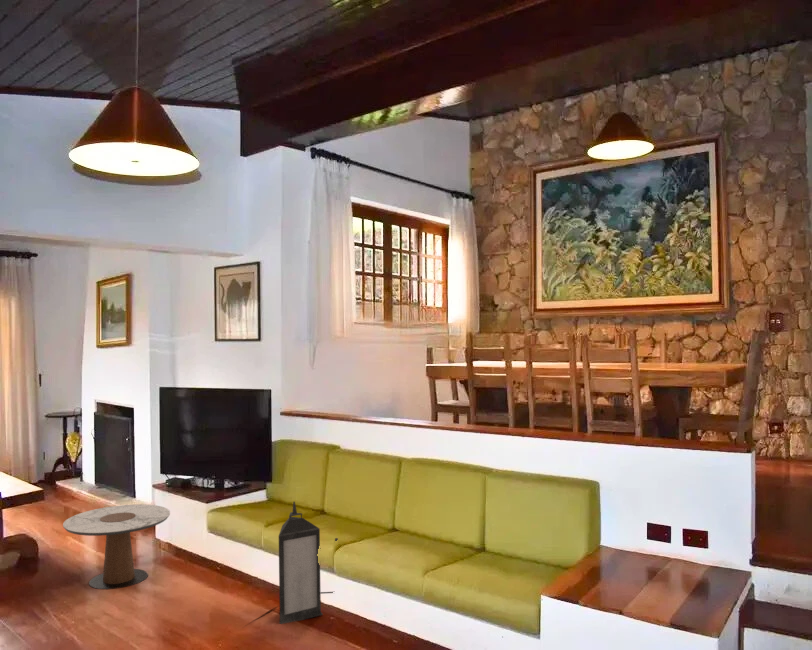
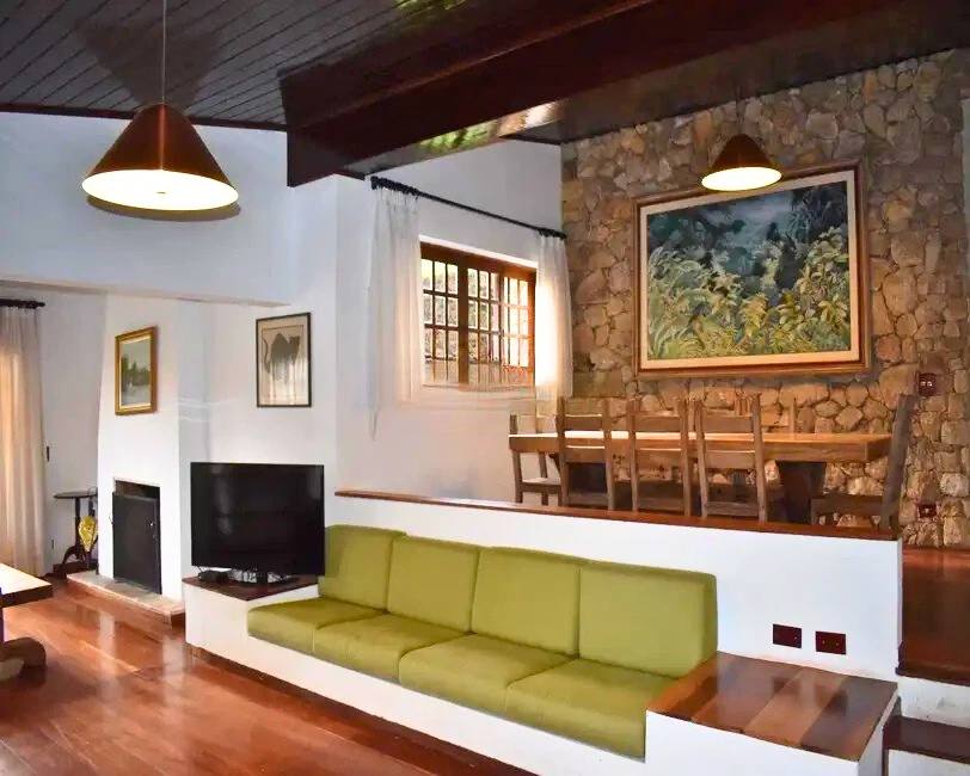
- lantern (299, 558)
- side table (118, 548)
